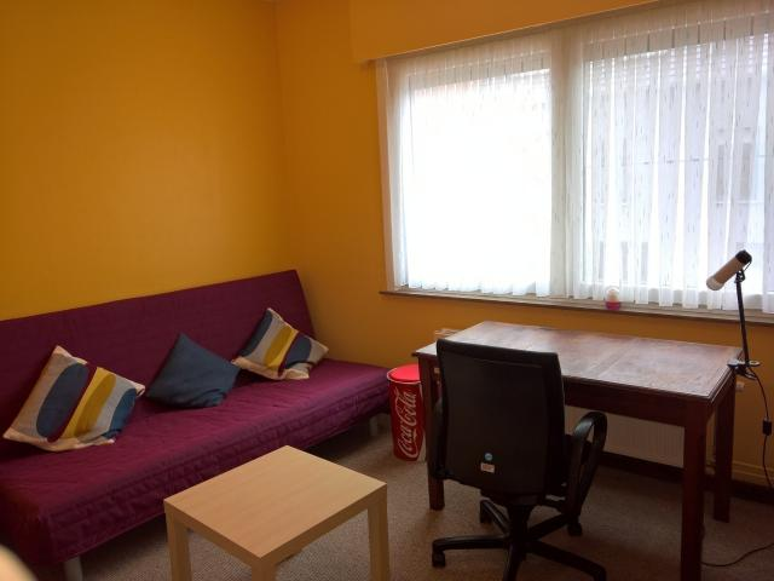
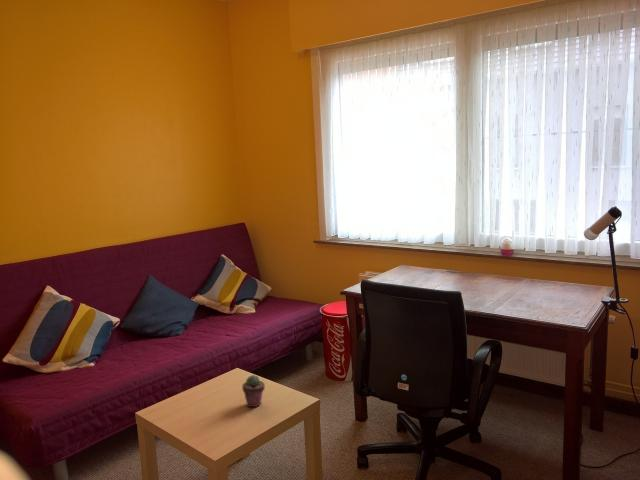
+ potted succulent (253, 389)
